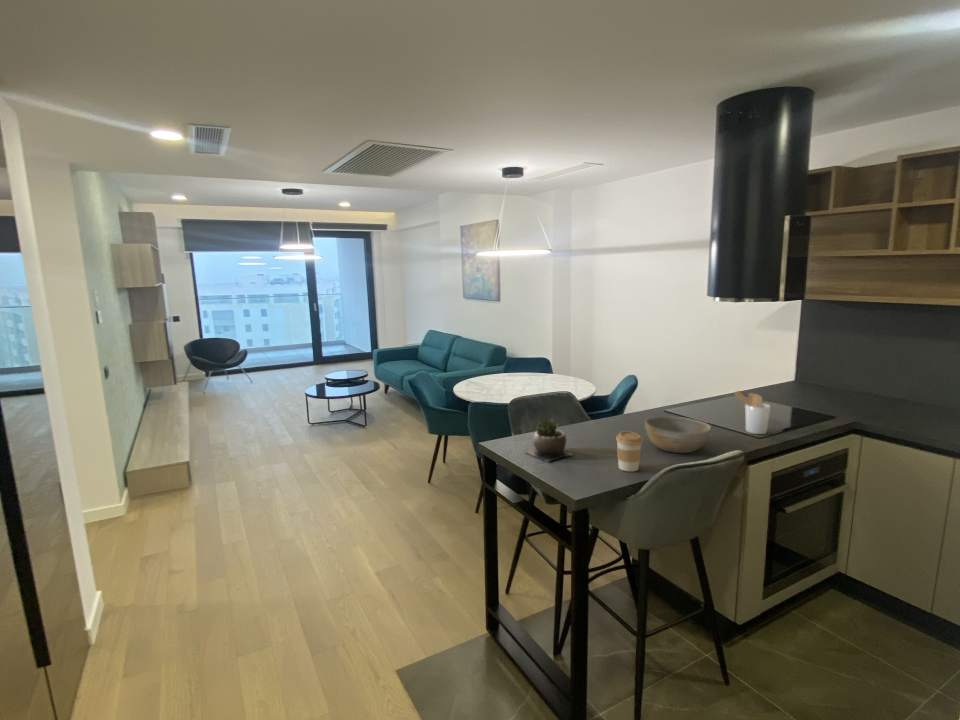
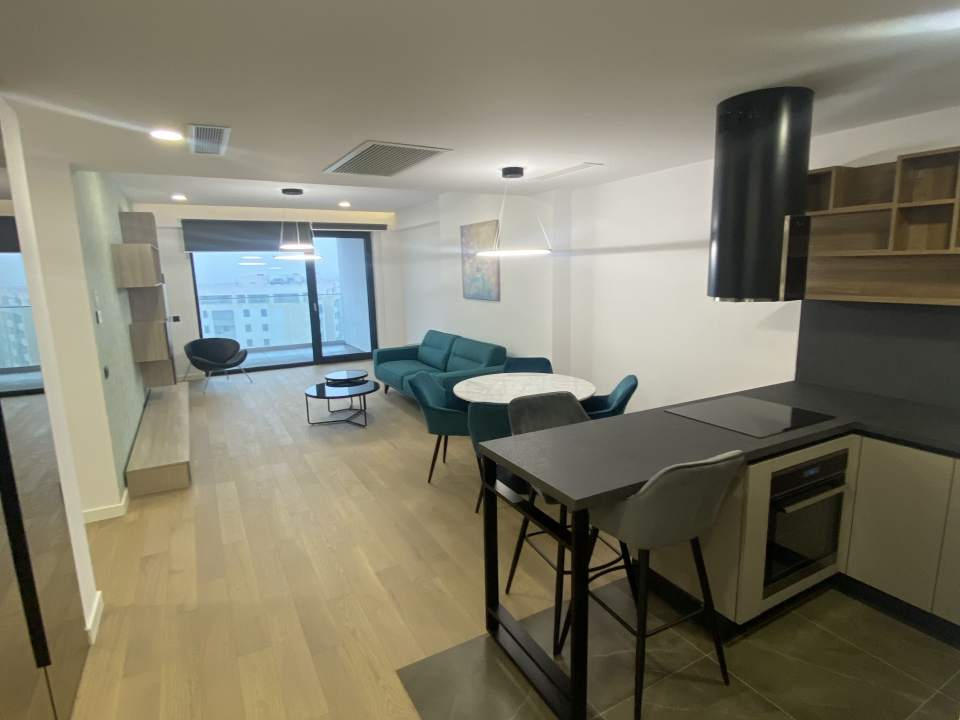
- utensil holder (750, 411)
- bowl (677, 435)
- succulent plant (548, 435)
- coffee cup (628, 450)
